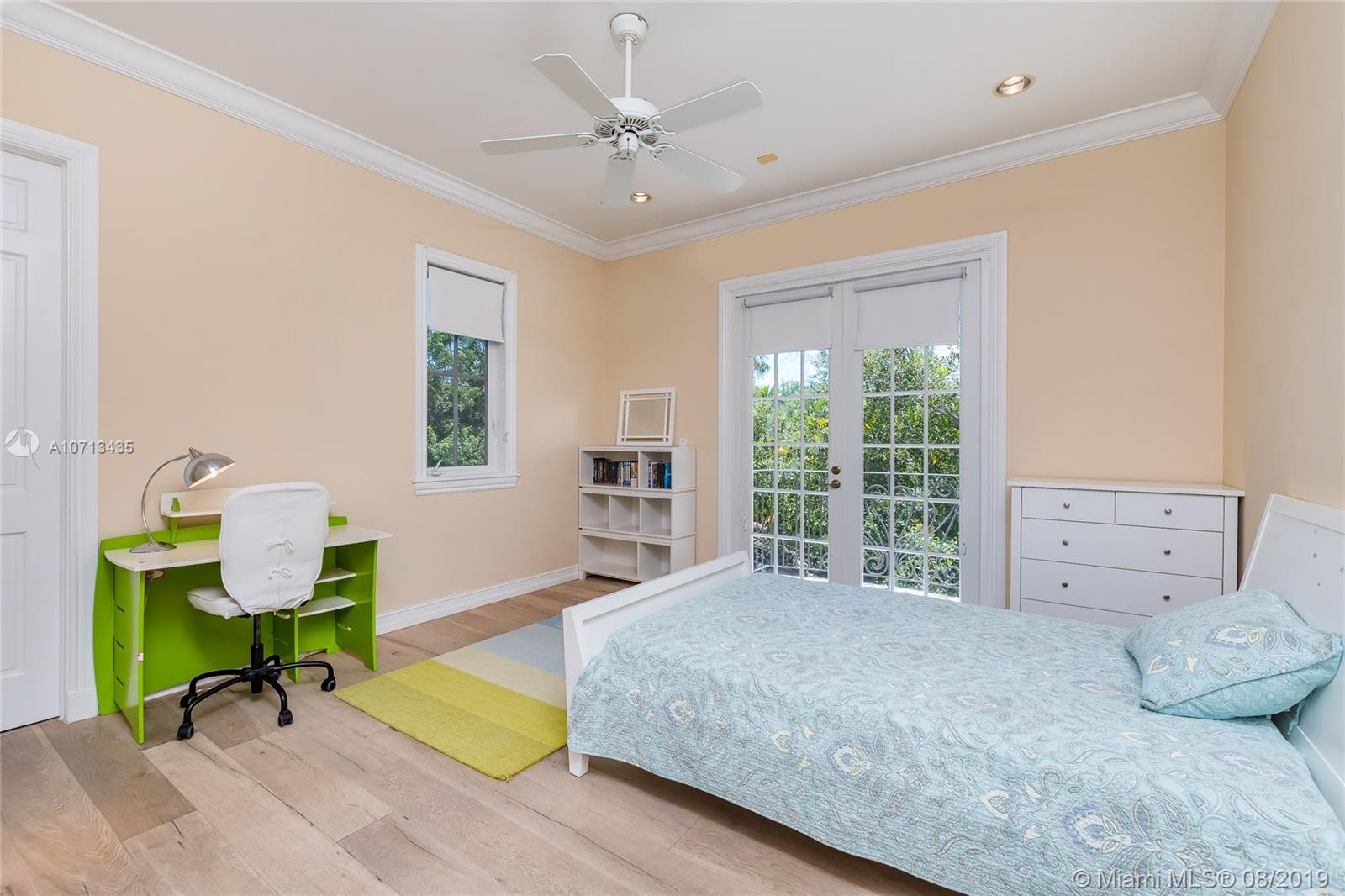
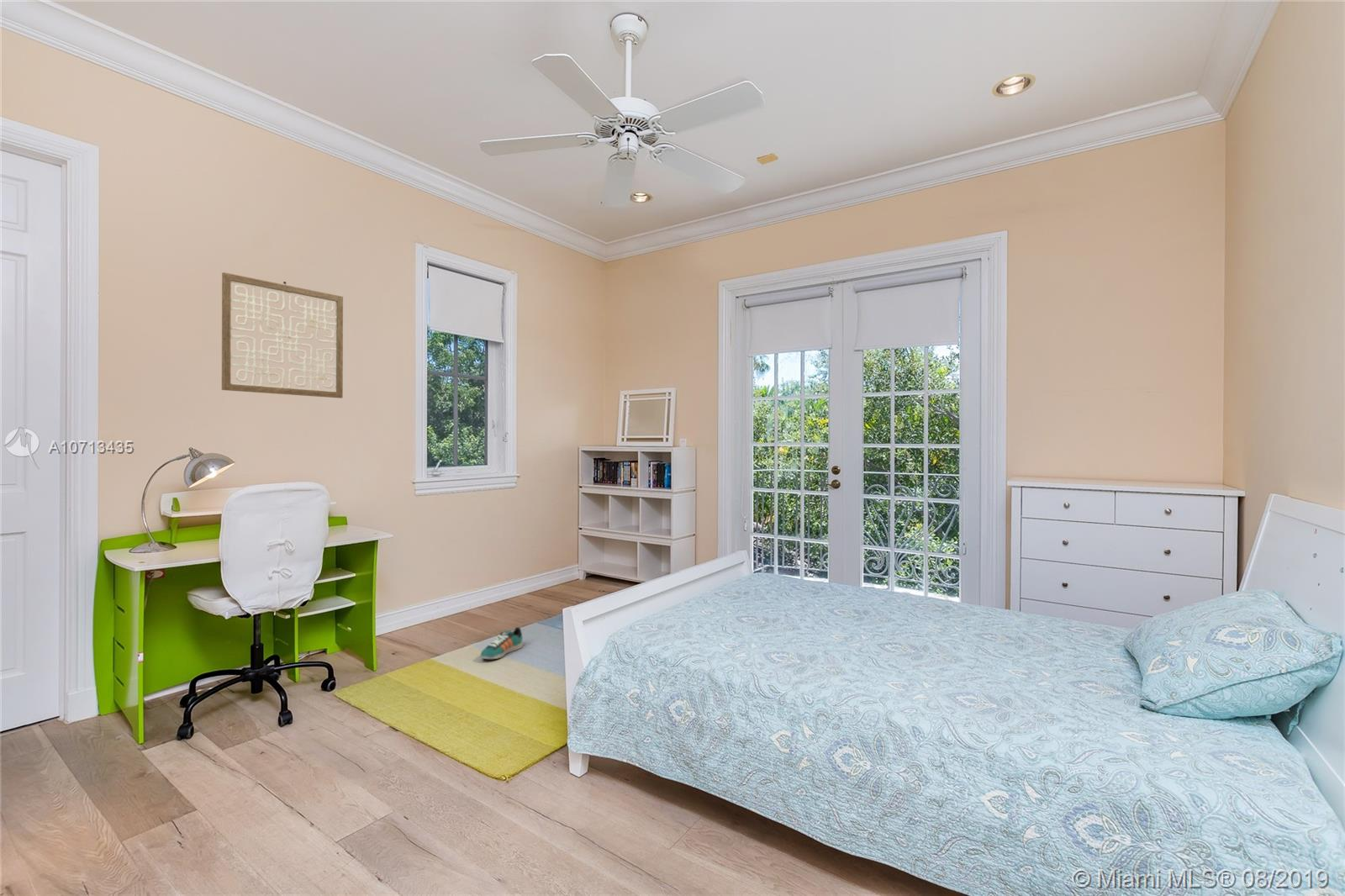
+ sneaker (501, 642)
+ wall art (286, 336)
